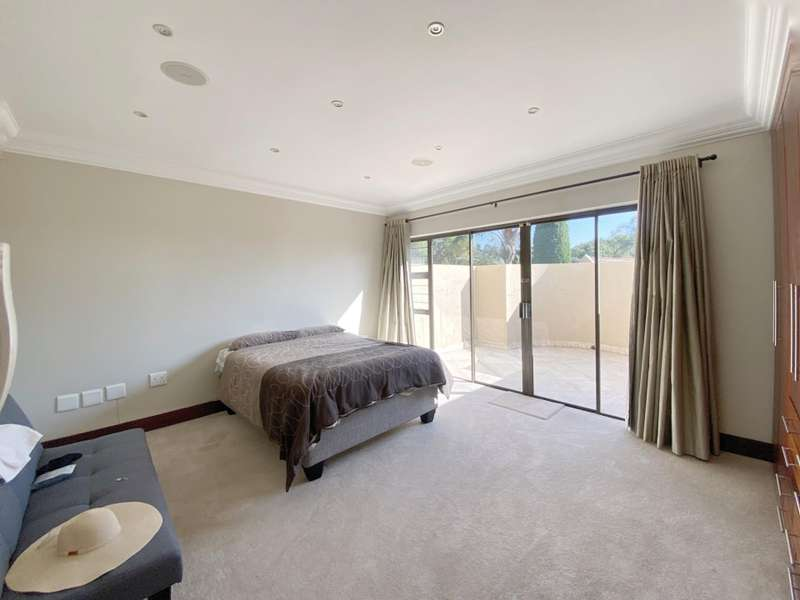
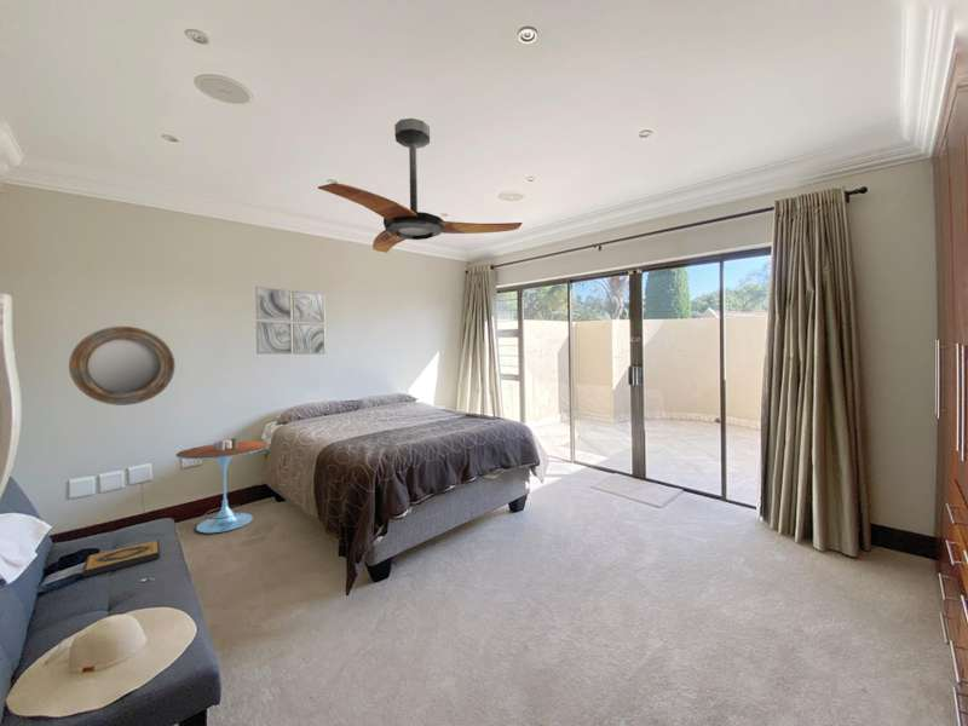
+ wall art (293, 321)
+ home mirror (125, 365)
+ hardback book (123, 557)
+ side table (224, 478)
+ ceiling fan (416, 184)
